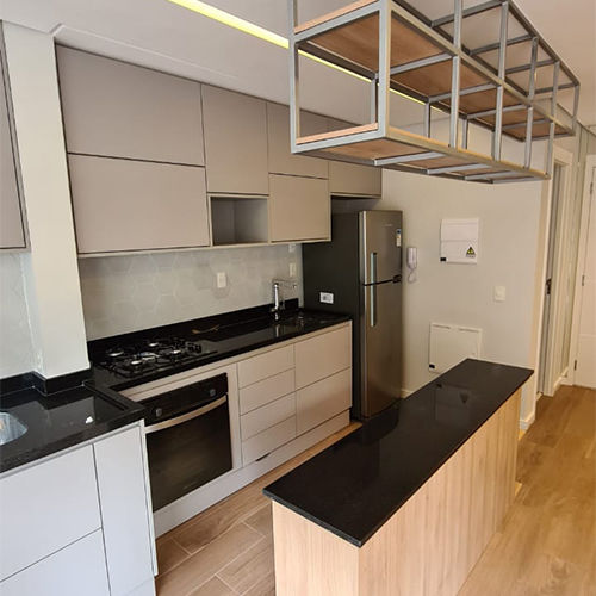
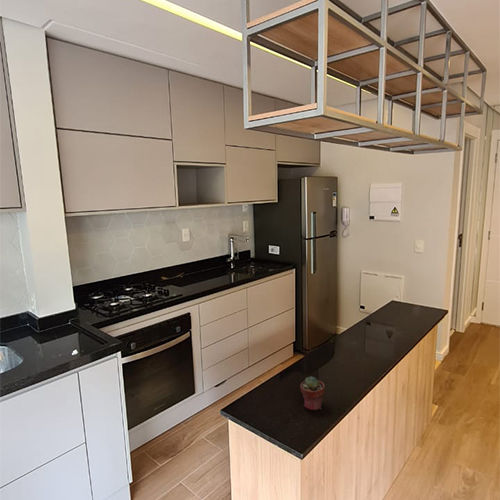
+ potted succulent (312, 391)
